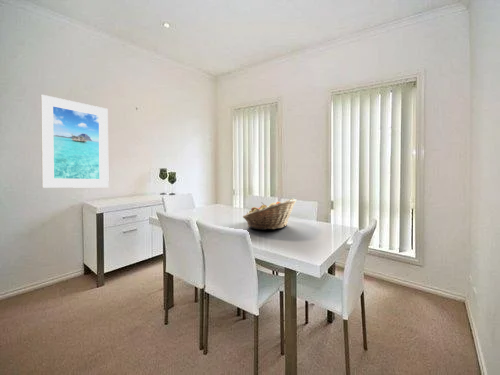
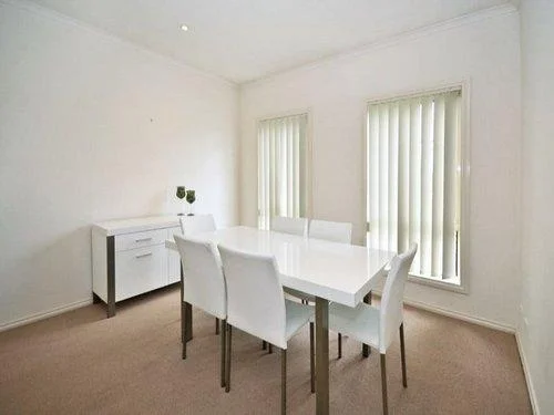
- fruit basket (270, 212)
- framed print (77, 145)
